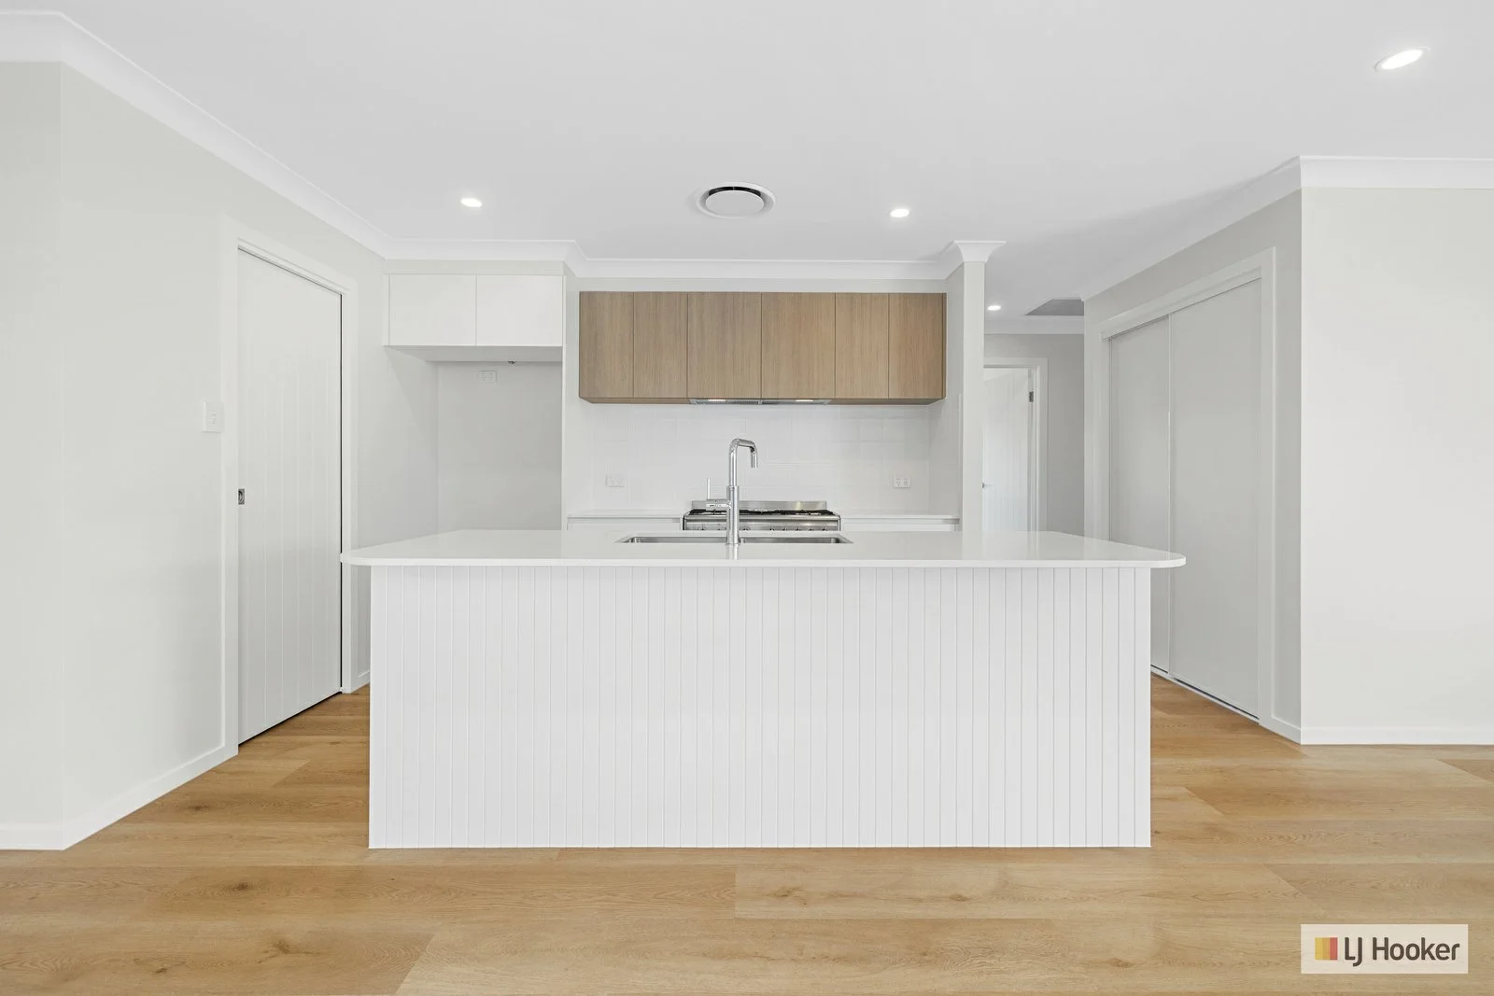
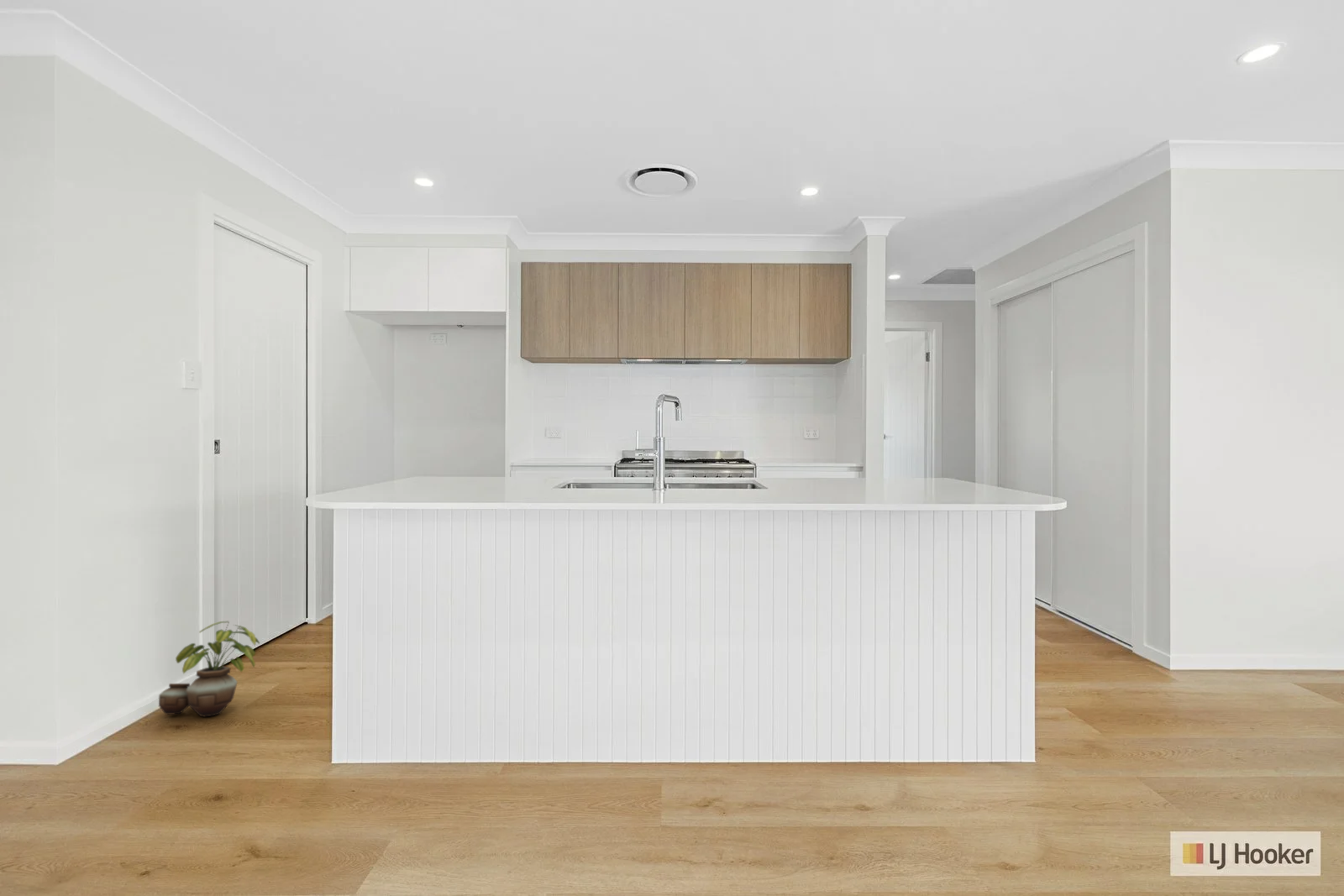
+ potted plant (215, 666)
